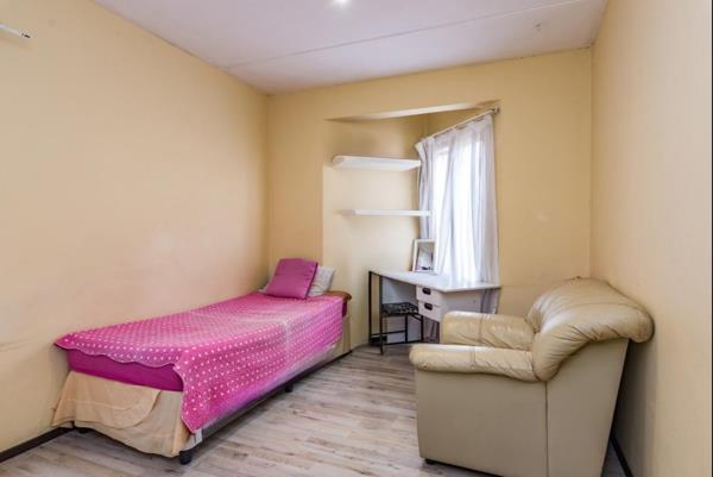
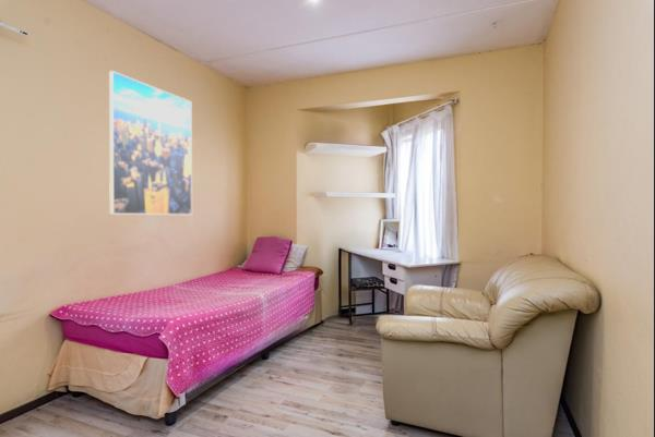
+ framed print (155, 150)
